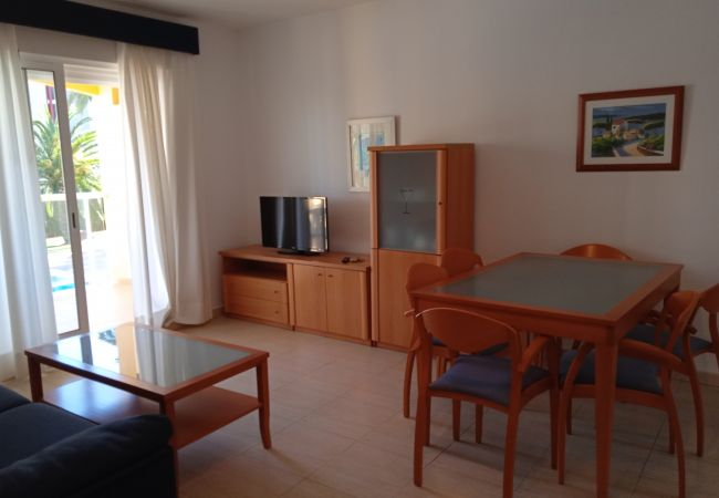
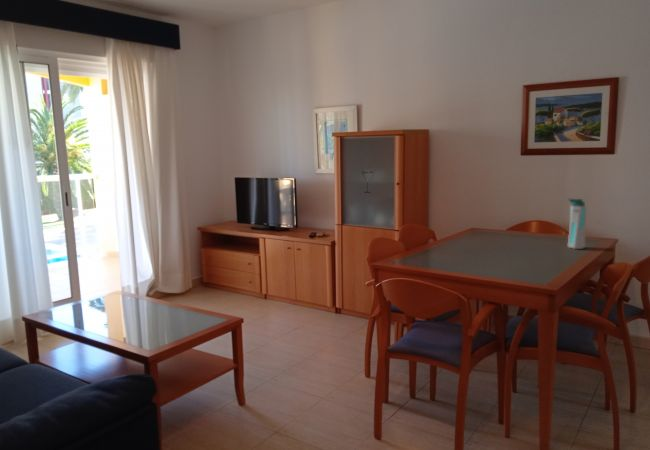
+ water bottle (576, 223)
